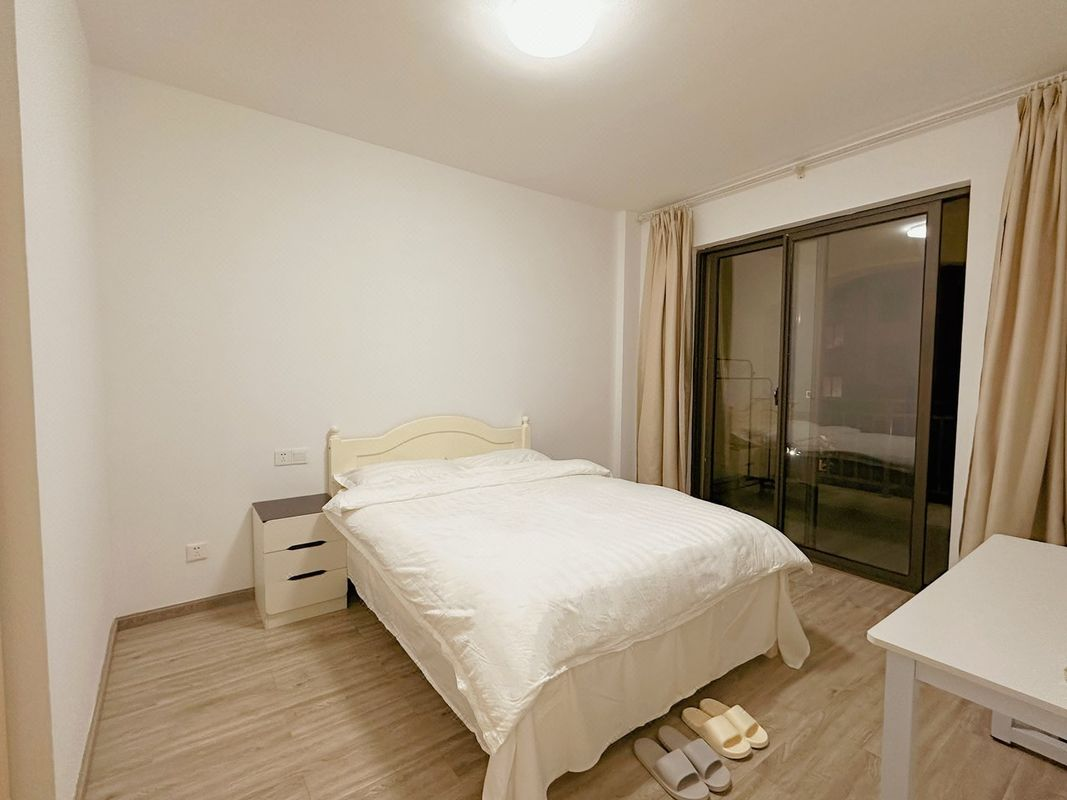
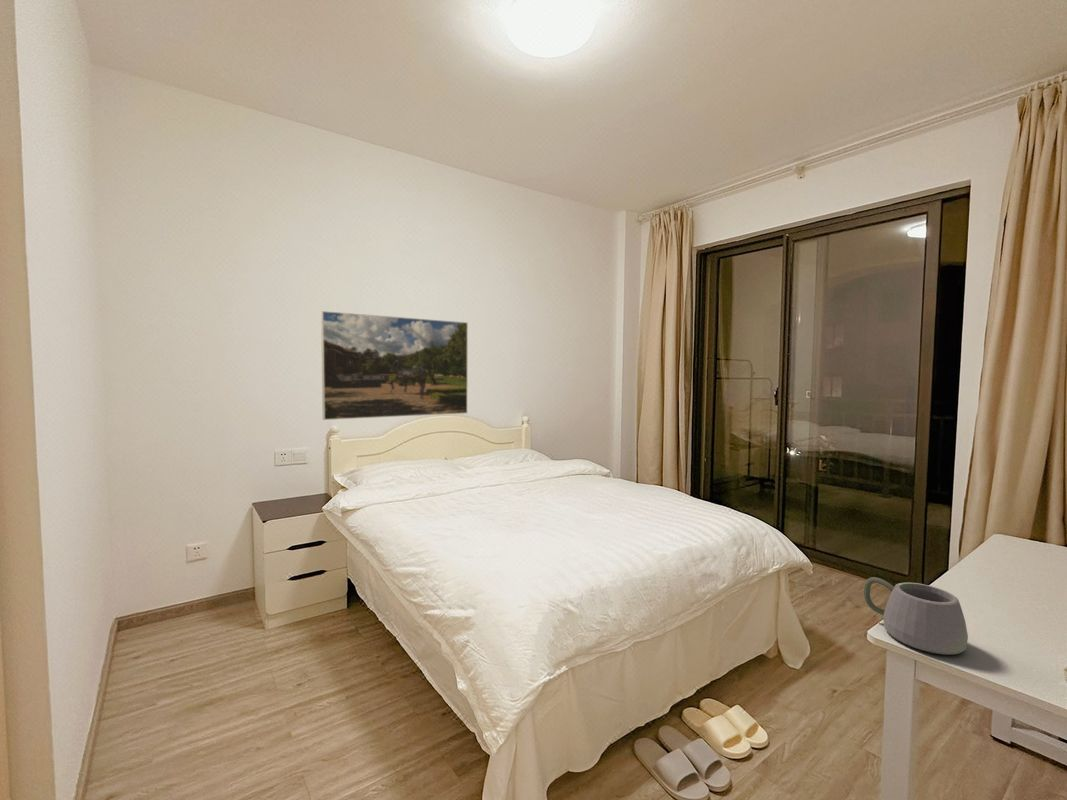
+ mug (914, 608)
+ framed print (400, 367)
